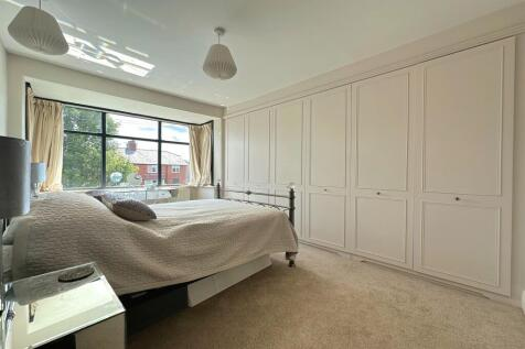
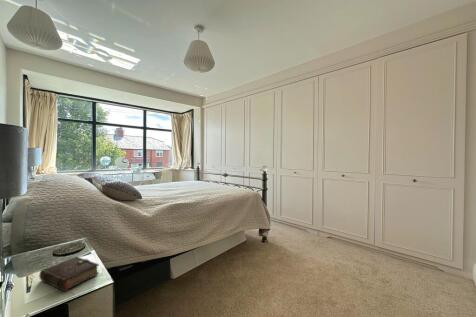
+ book (74, 273)
